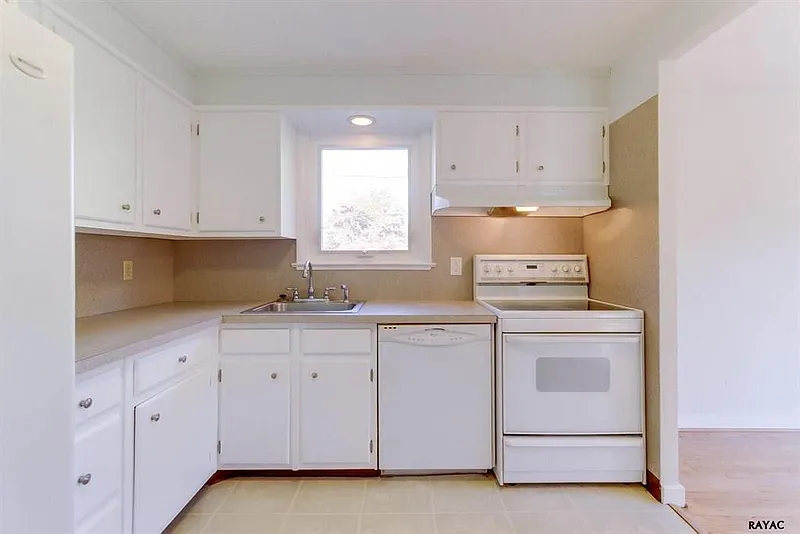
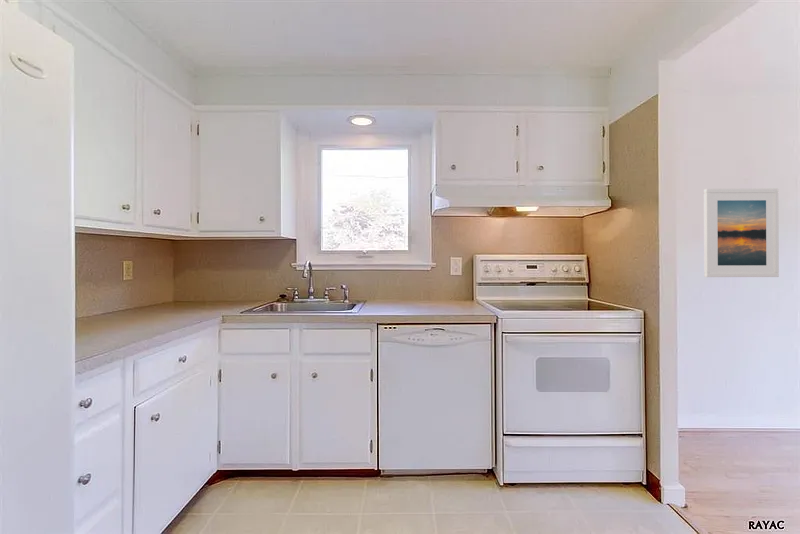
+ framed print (741, 232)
